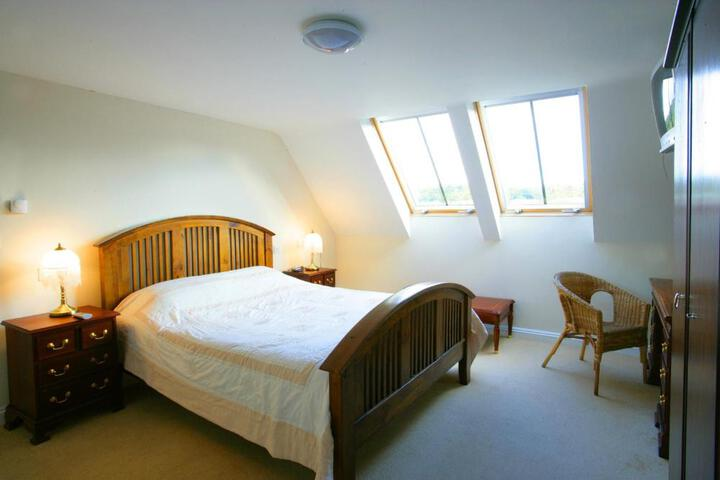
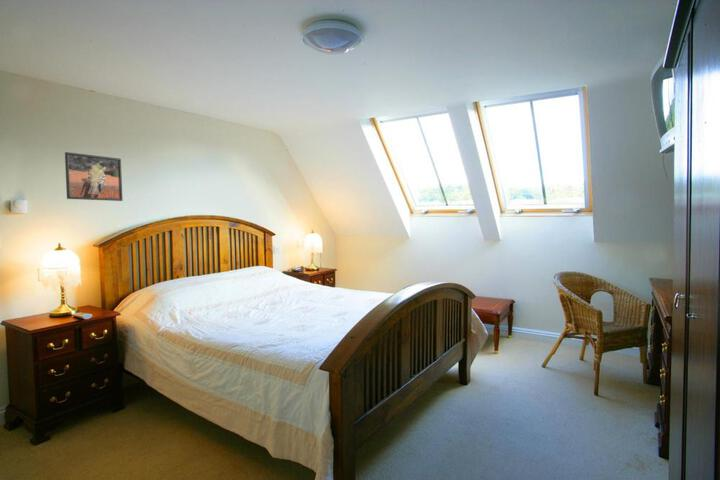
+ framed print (95, 177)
